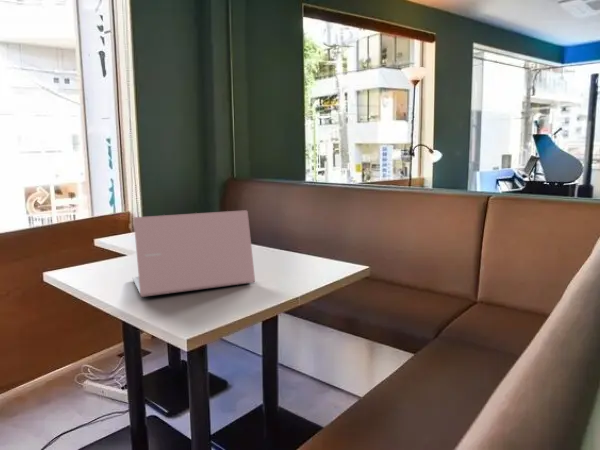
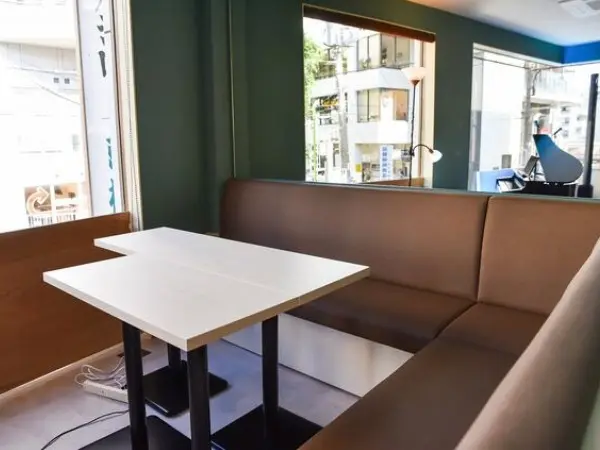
- laptop (190, 246)
